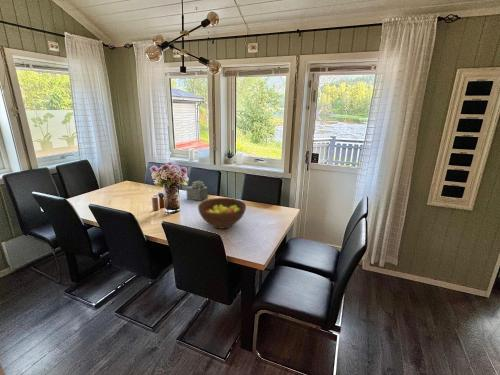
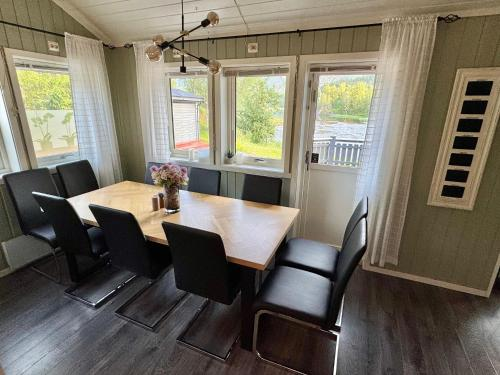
- succulent plant (197, 189)
- fruit bowl (222, 215)
